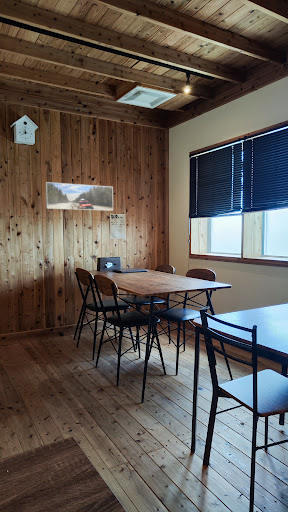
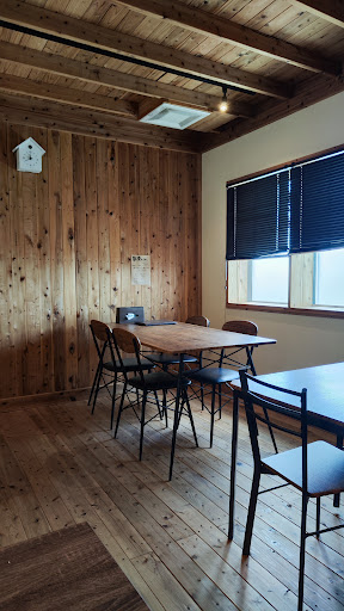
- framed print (81, 197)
